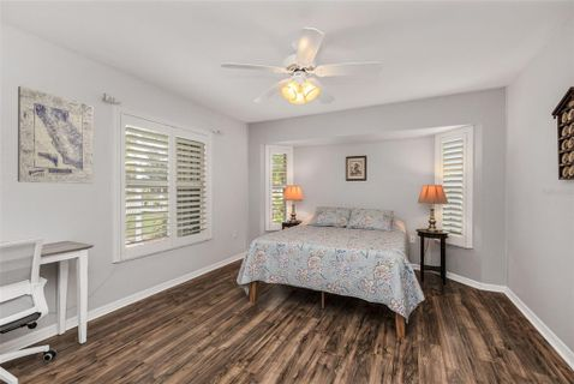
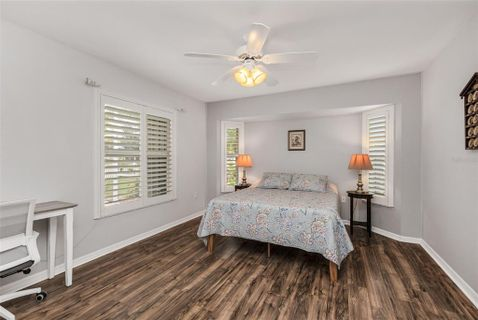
- wall art (59, 139)
